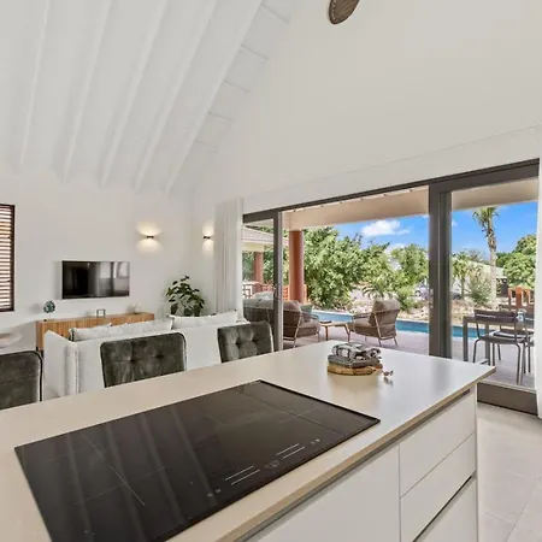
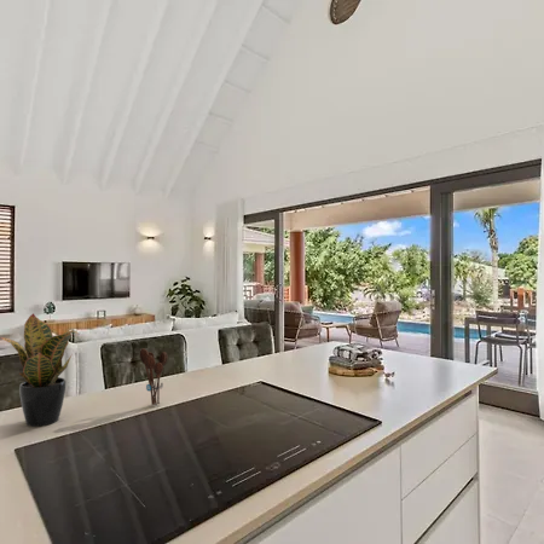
+ utensil holder (152, 376)
+ potted plant (47, 364)
